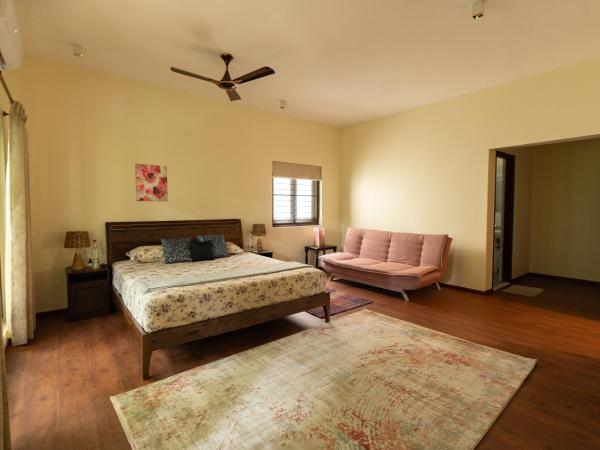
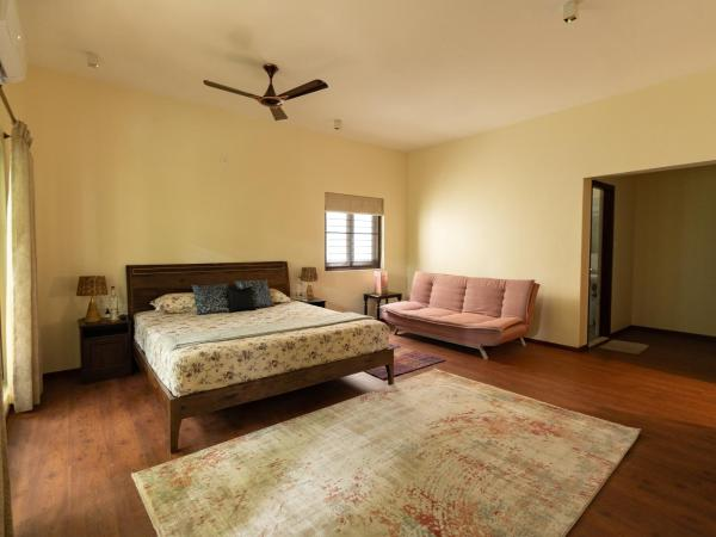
- wall art (151, 183)
